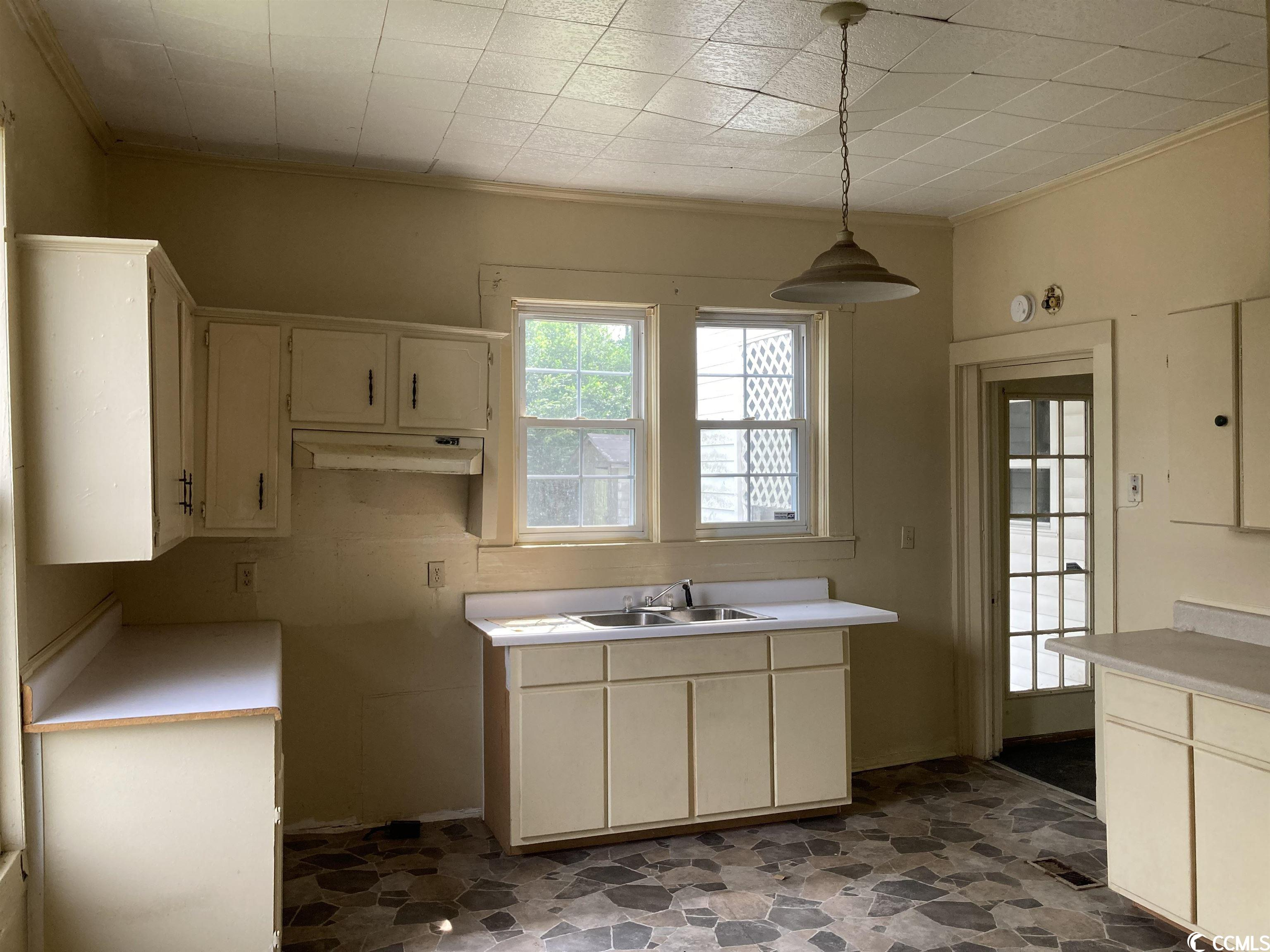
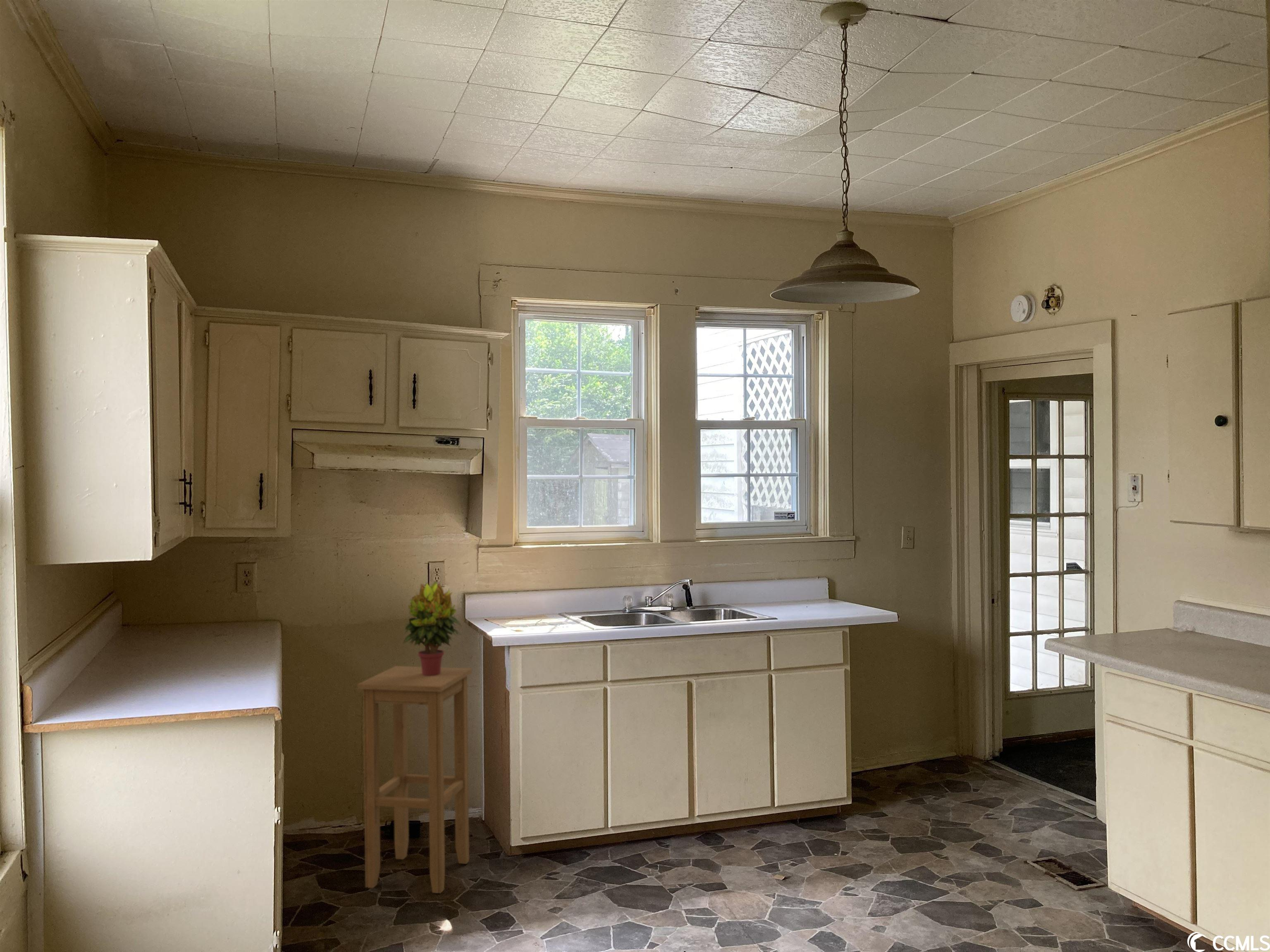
+ stool (418, 775)
+ potted plant (432, 627)
